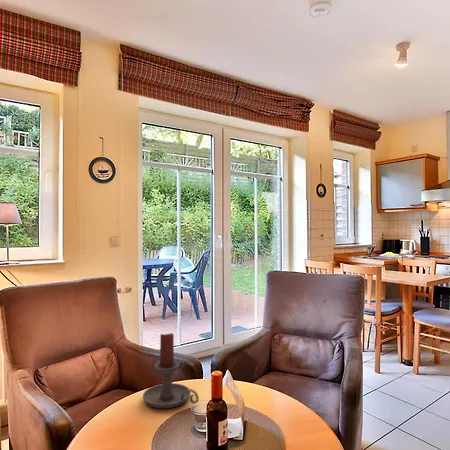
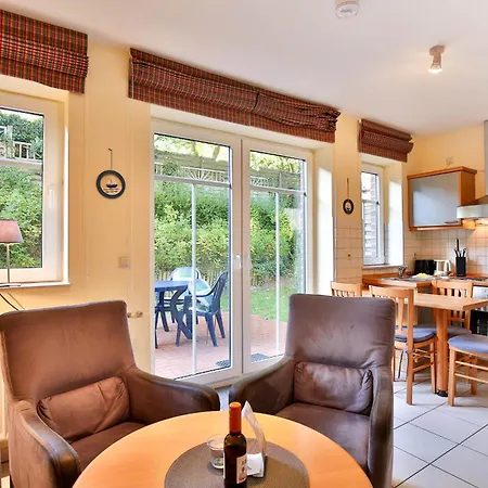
- candle holder (172, 366)
